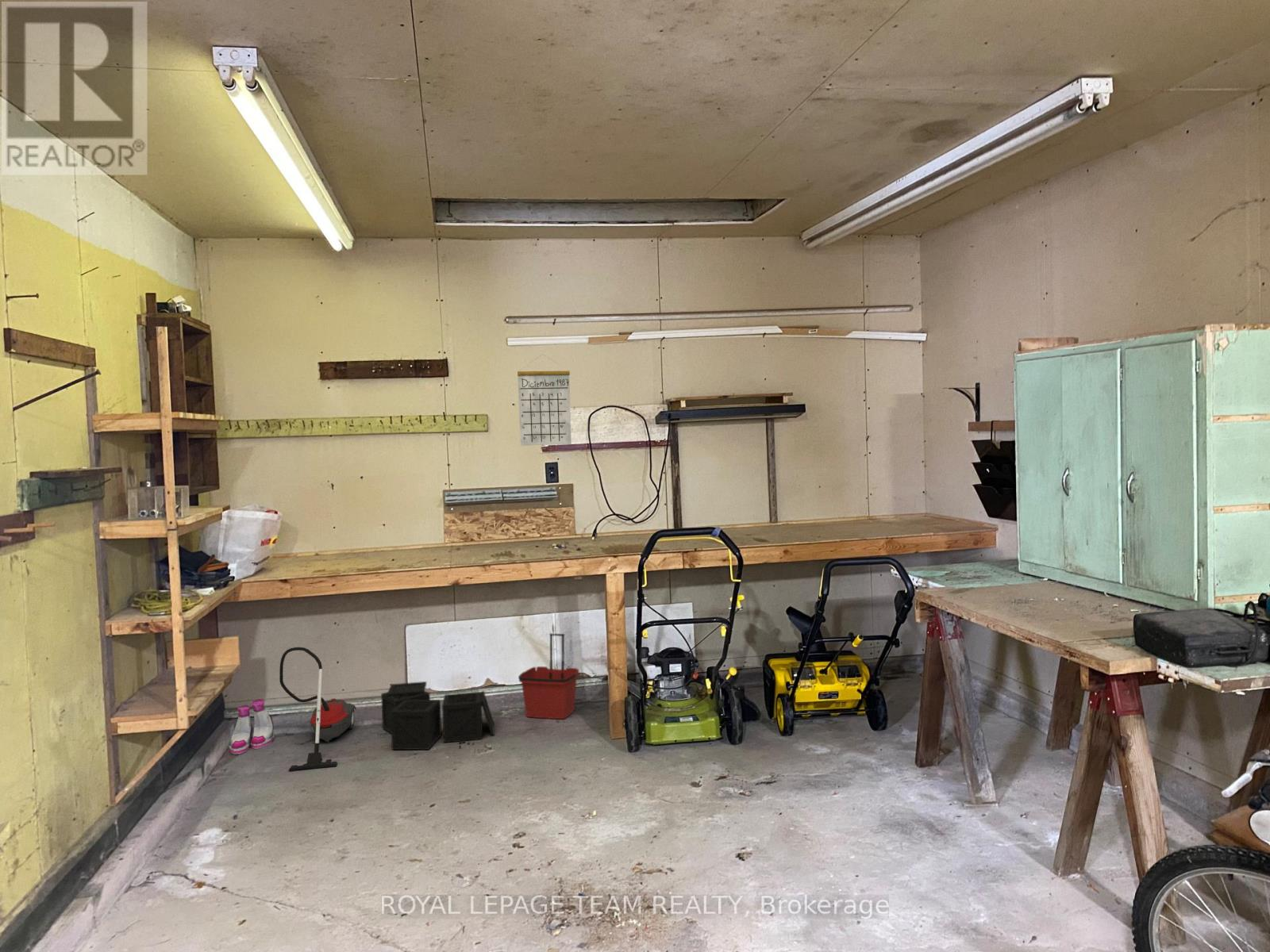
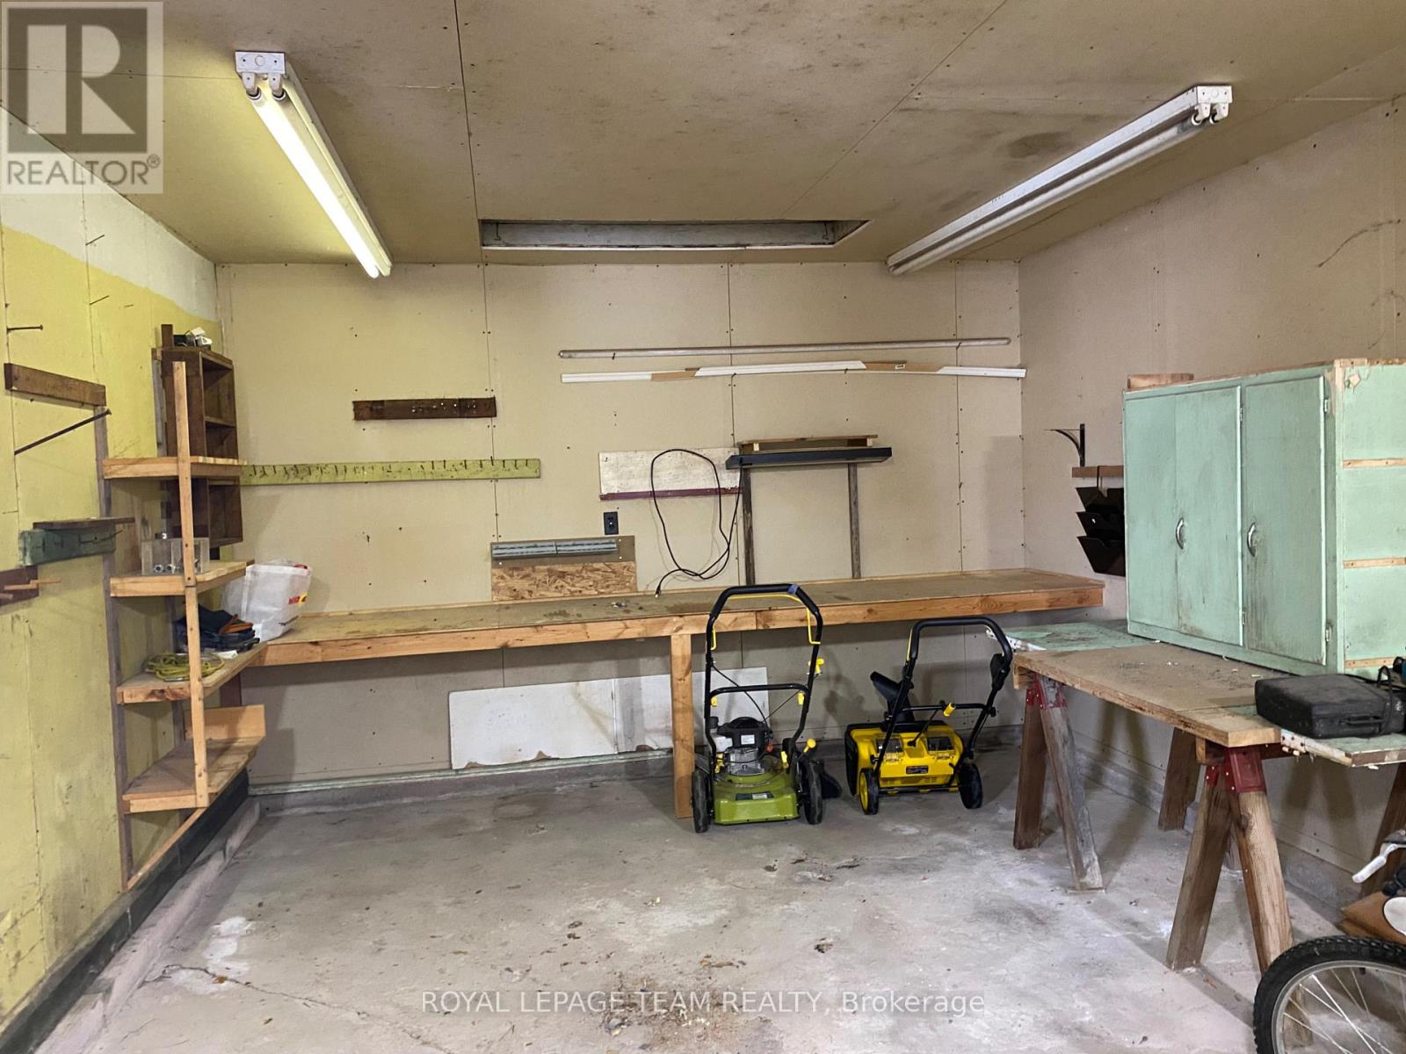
- vacuum cleaner (313, 697)
- calendar (545, 399)
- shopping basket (548, 676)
- boots (250, 724)
- storage bin (436, 713)
